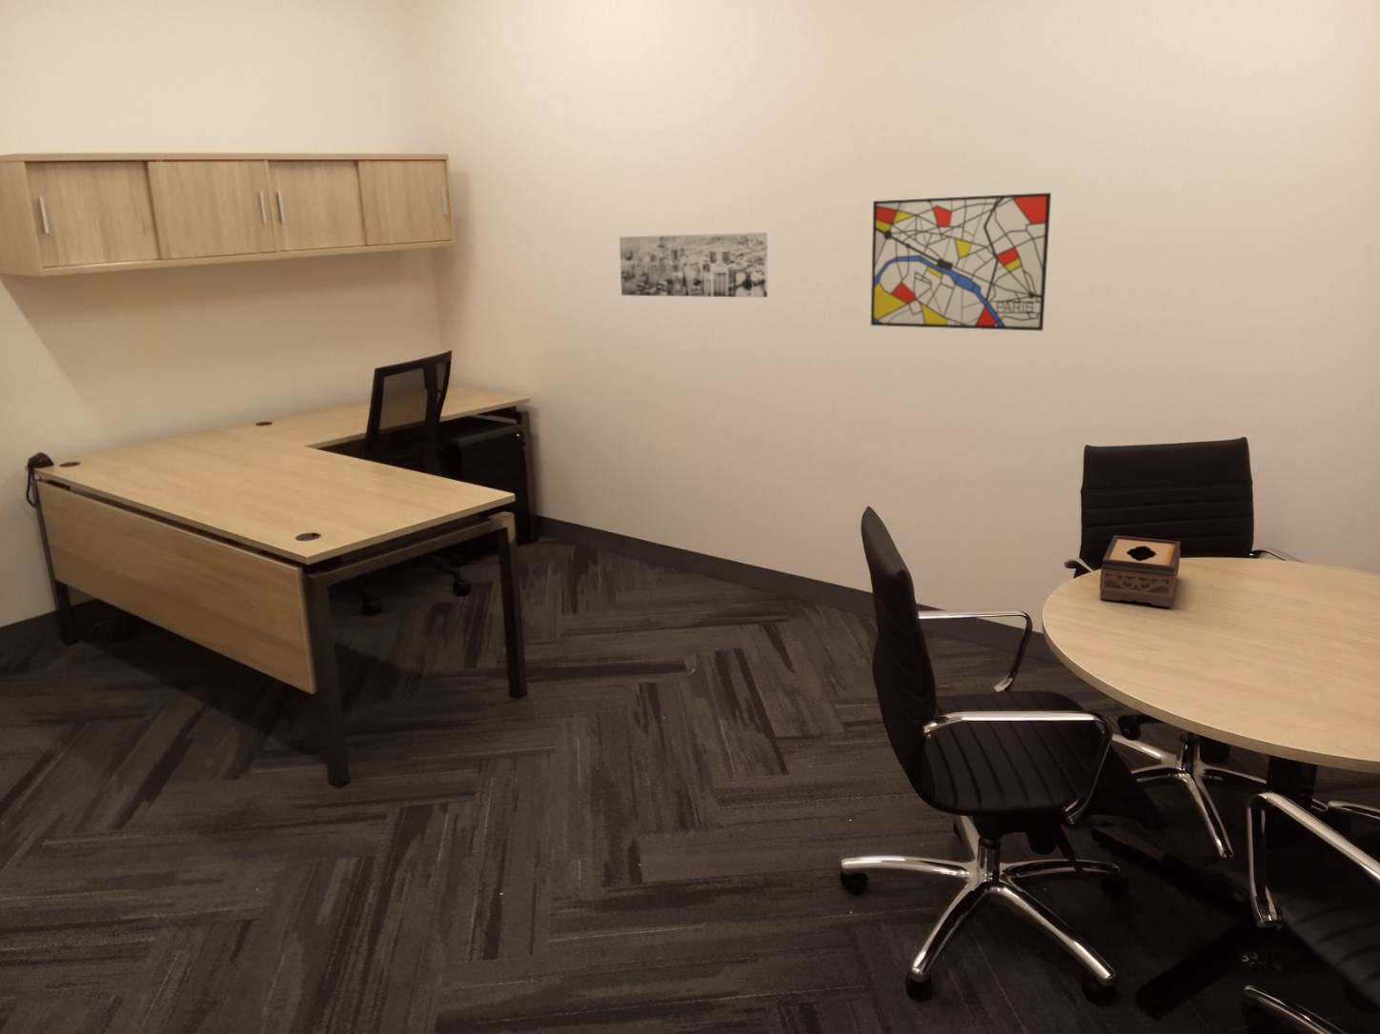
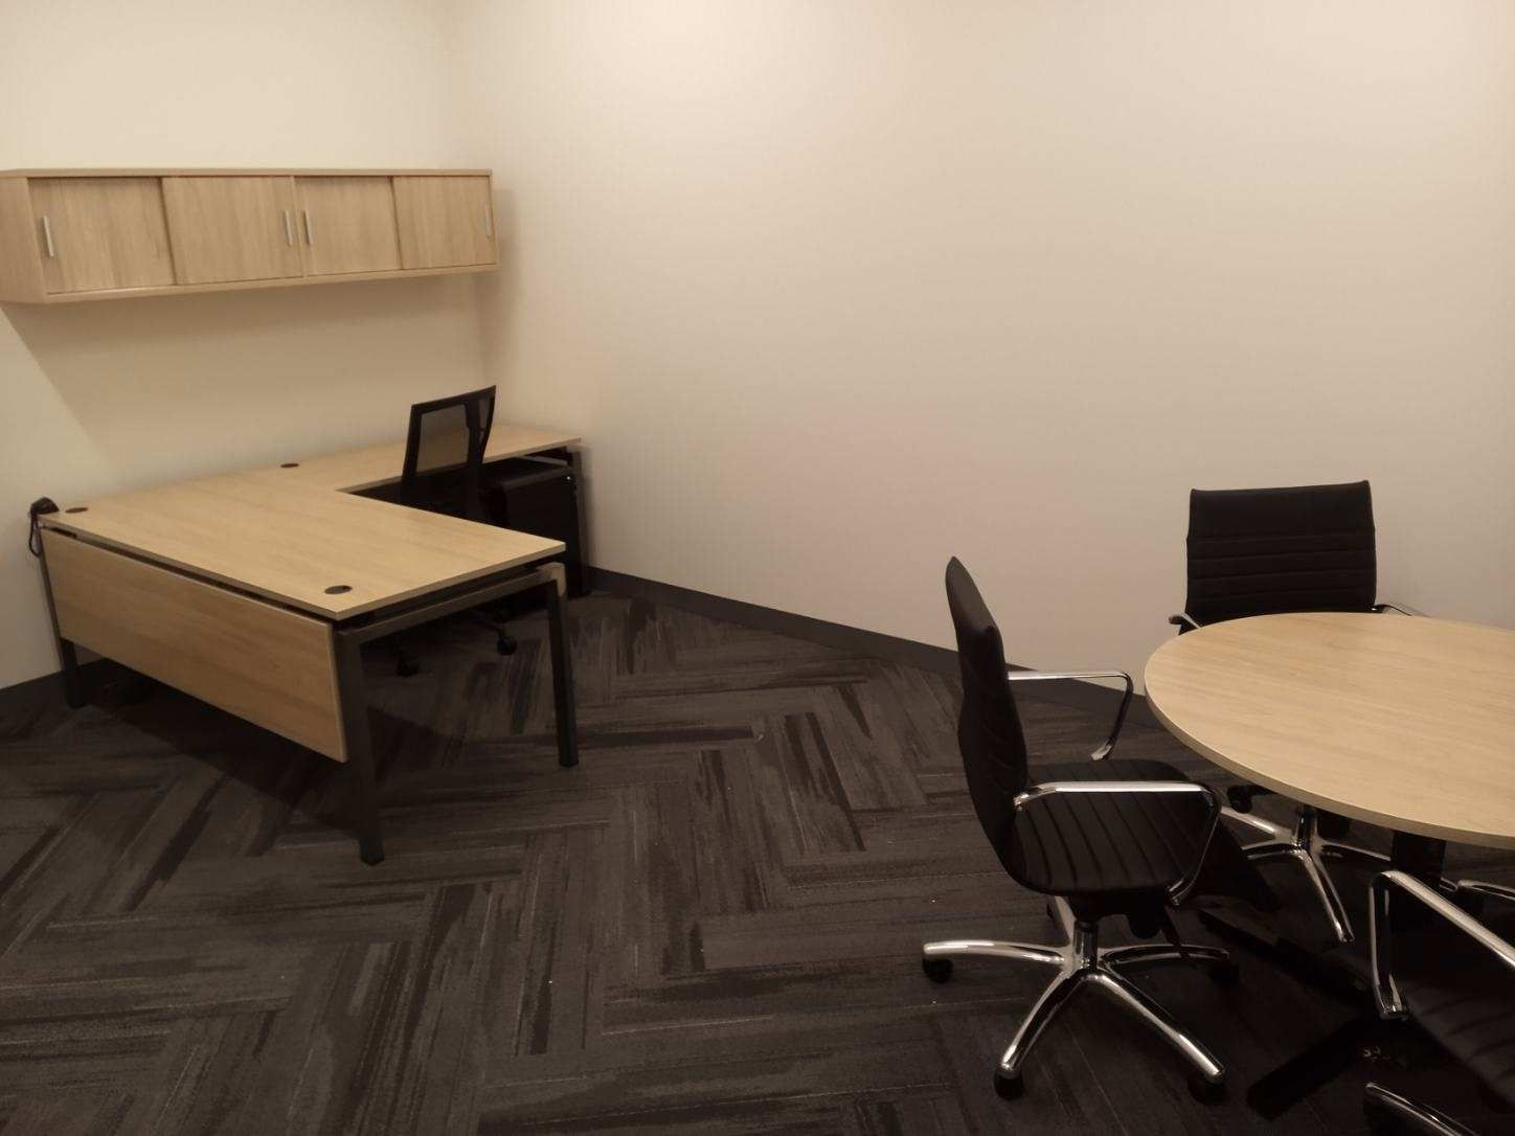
- tissue box (1141, 569)
- wall art (690, 266)
- wall art (955, 263)
